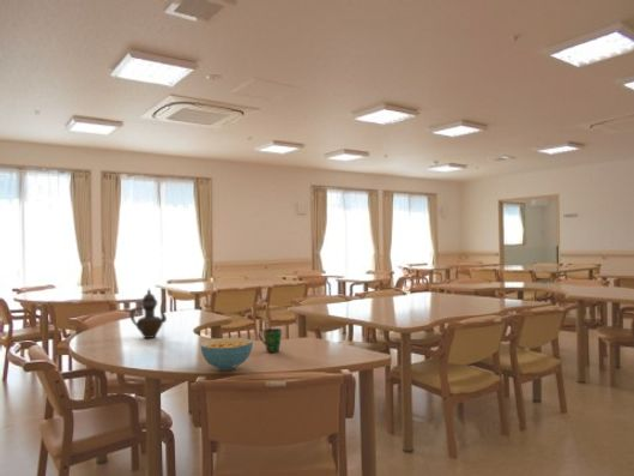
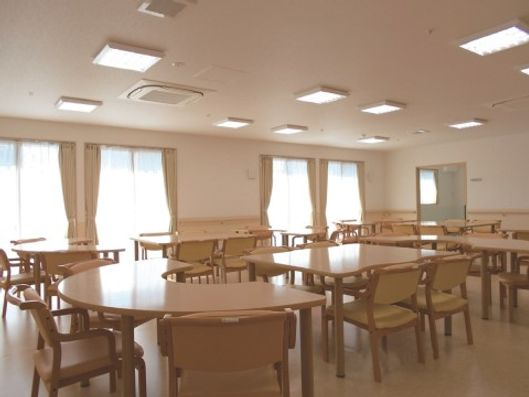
- cereal bowl (227, 355)
- teapot (149, 312)
- cup (270, 341)
